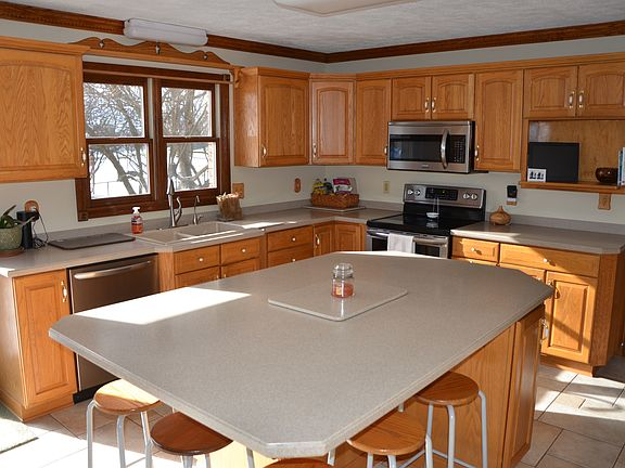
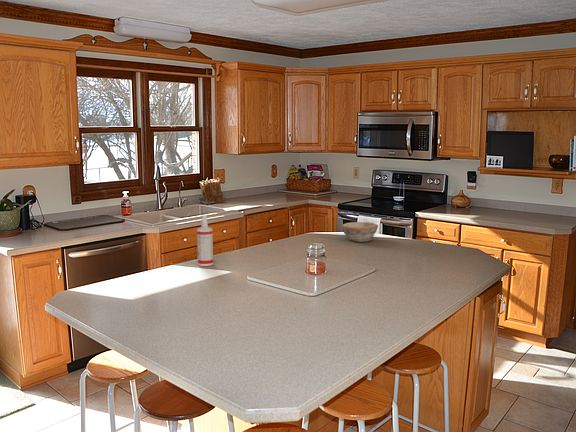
+ bowl (359, 232)
+ spray bottle (204, 240)
